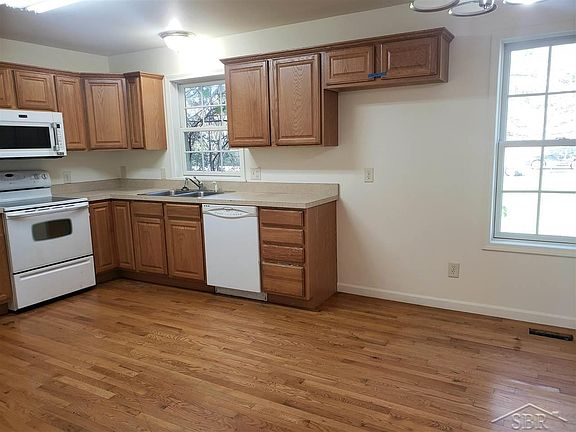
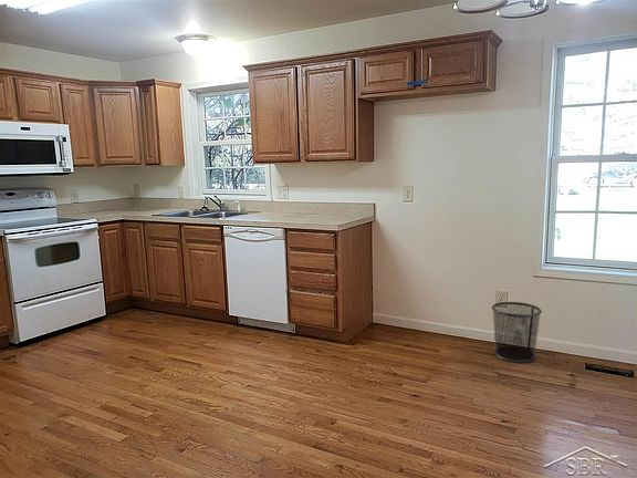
+ waste bin (515, 331)
